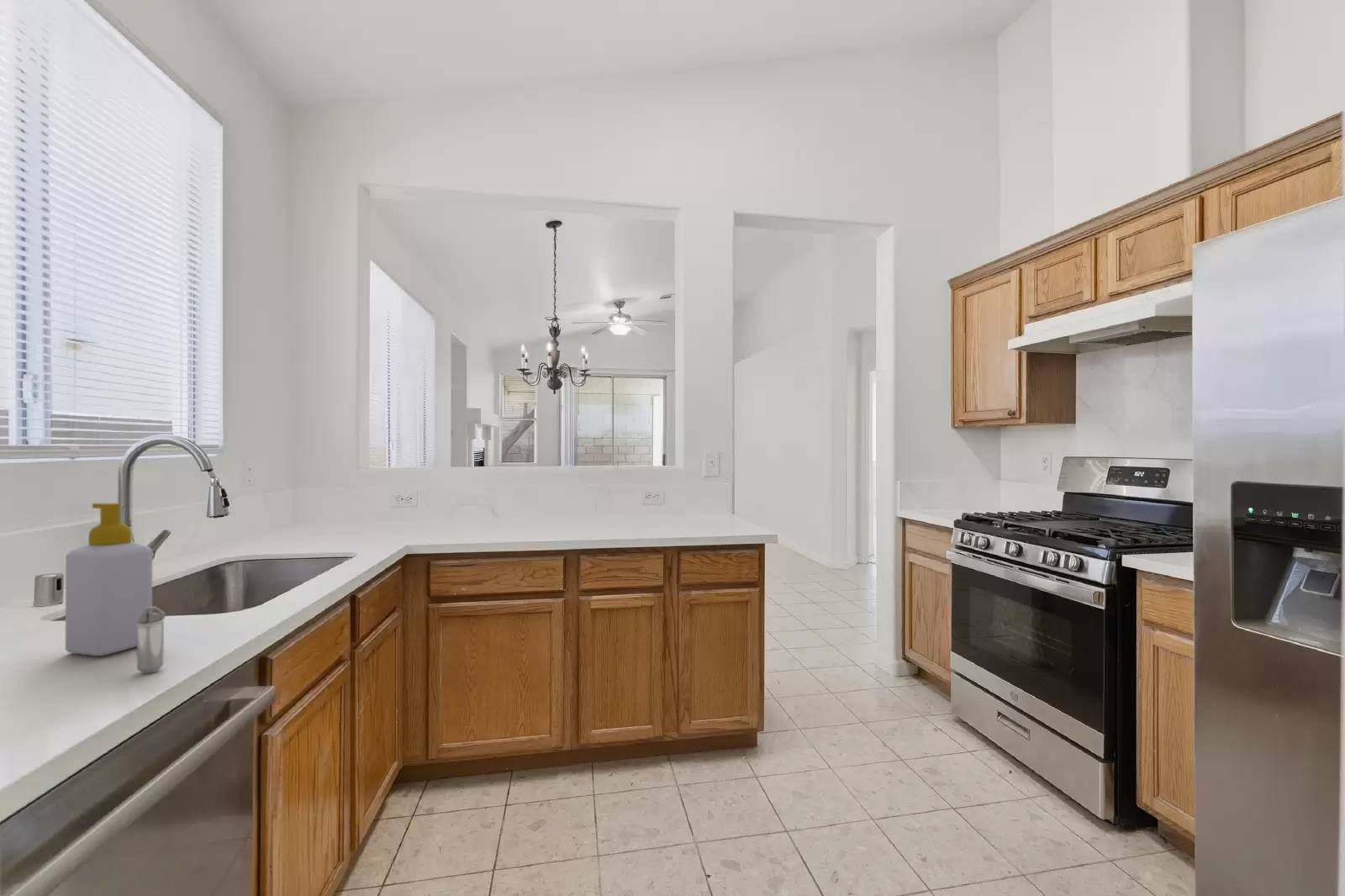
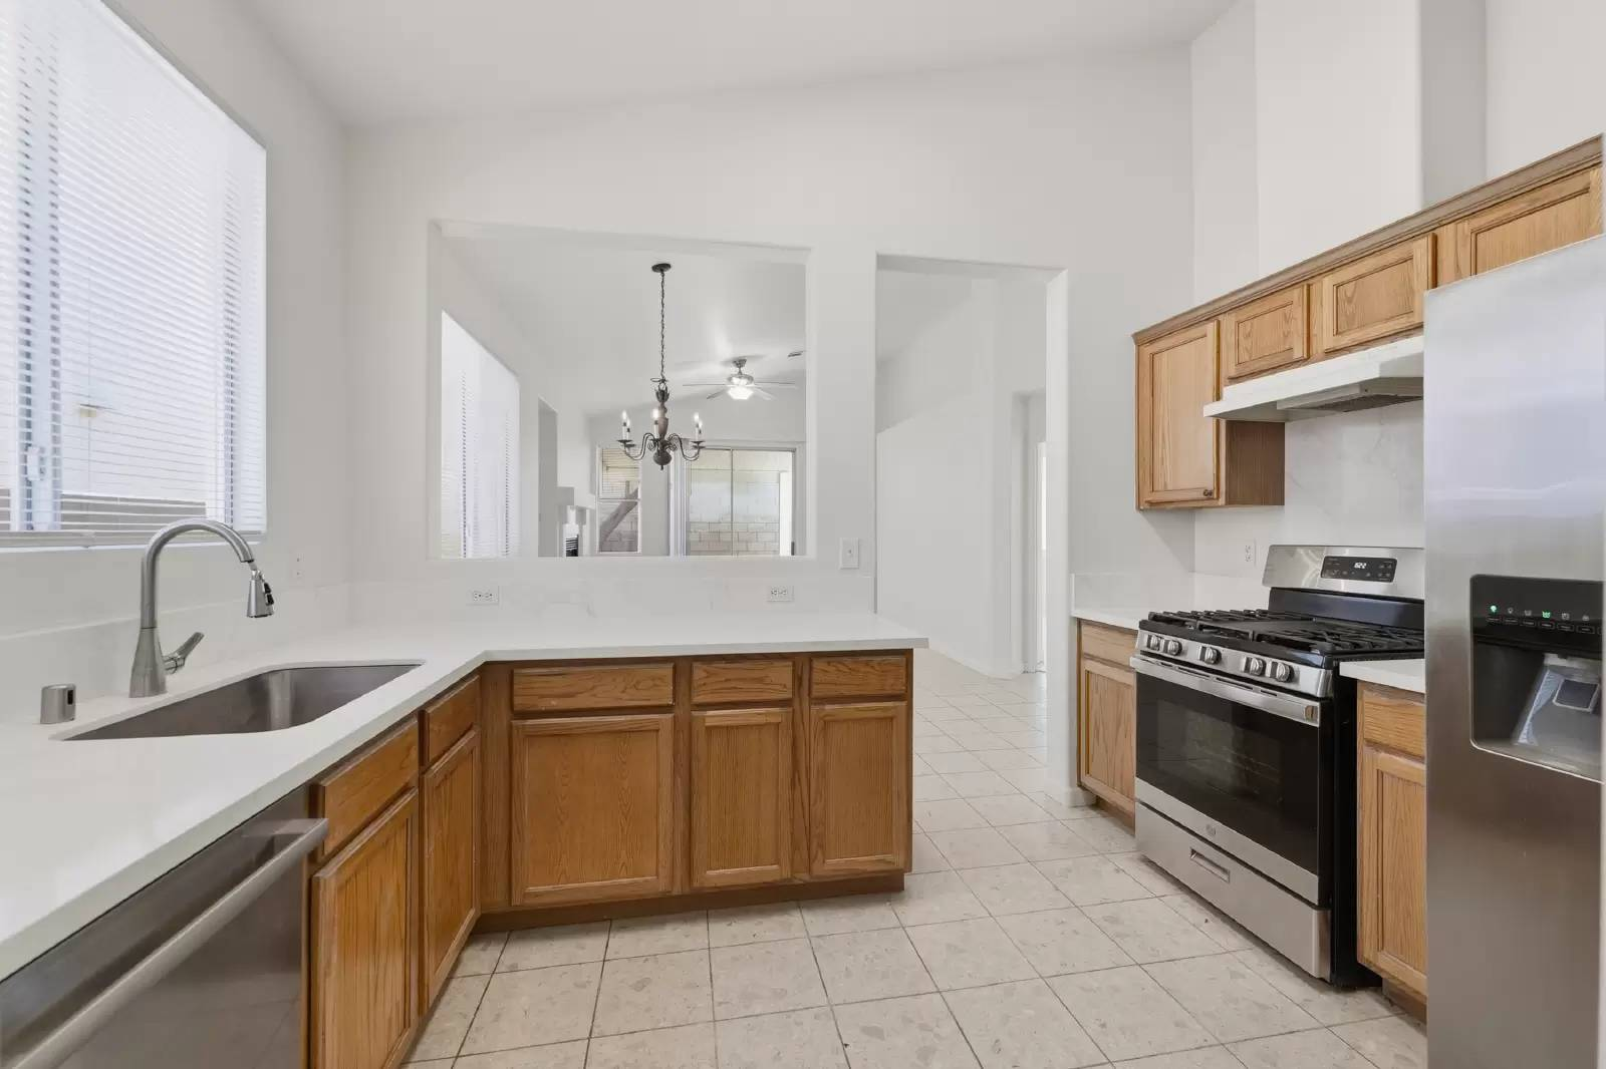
- soap bottle (110, 576)
- shaker (150, 639)
